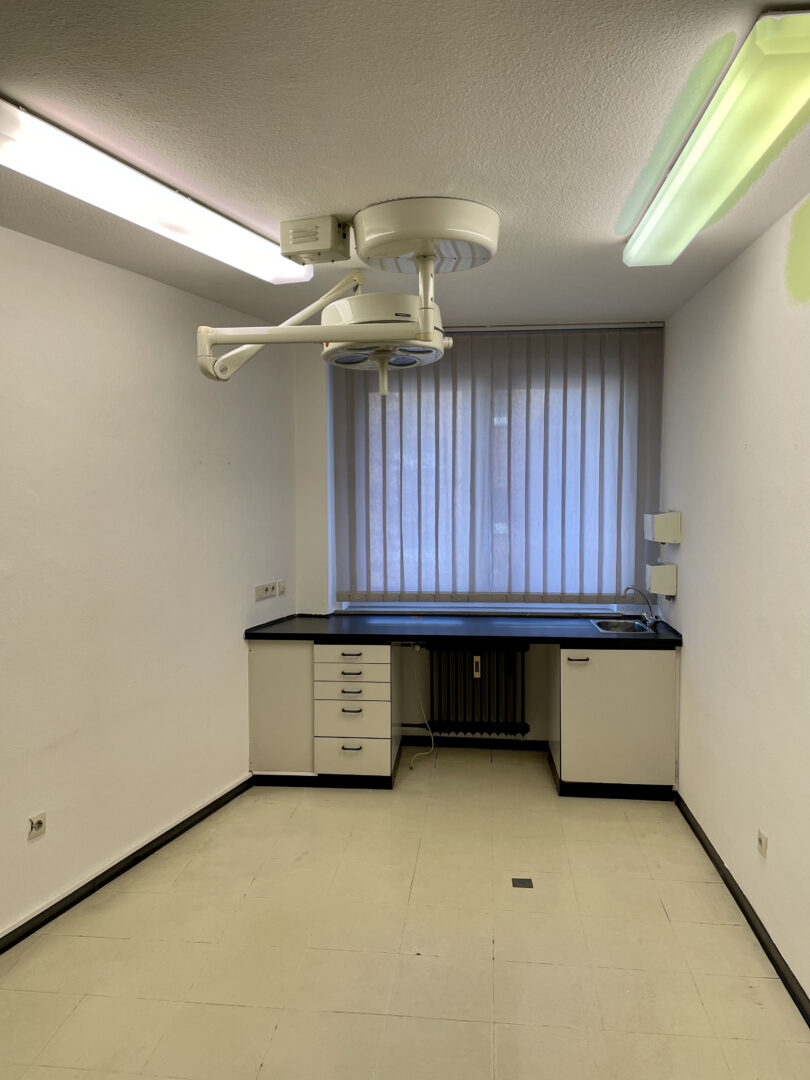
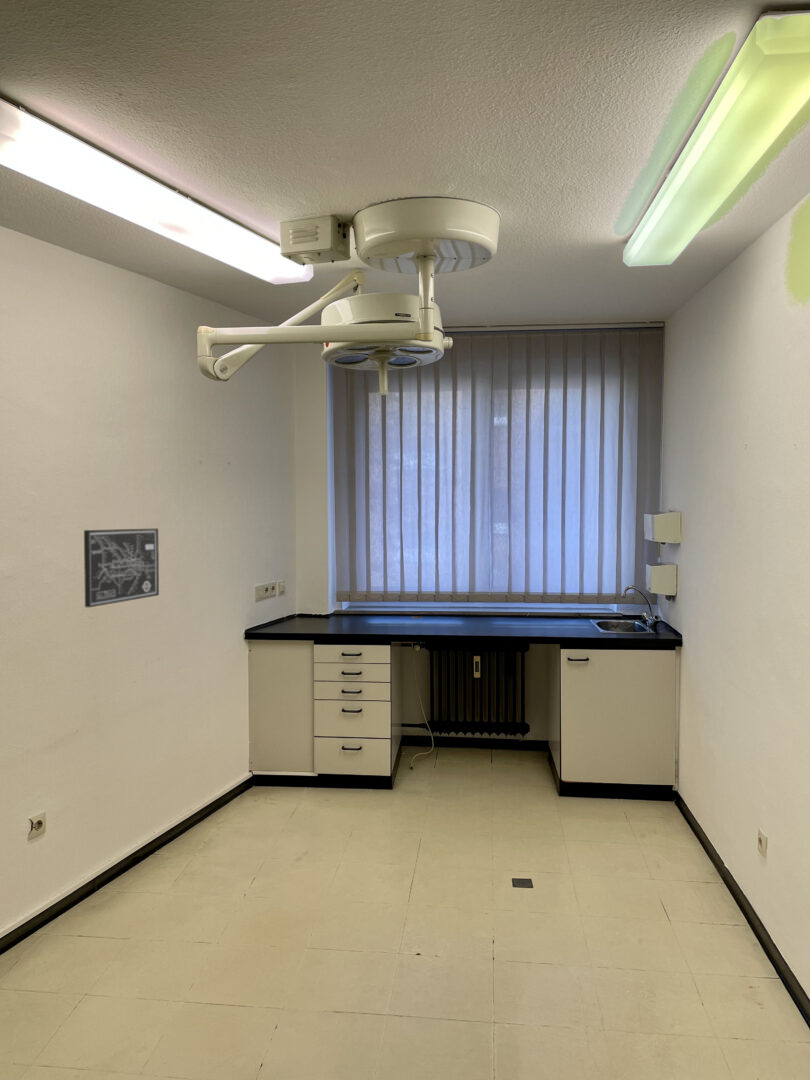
+ wall art (124, 565)
